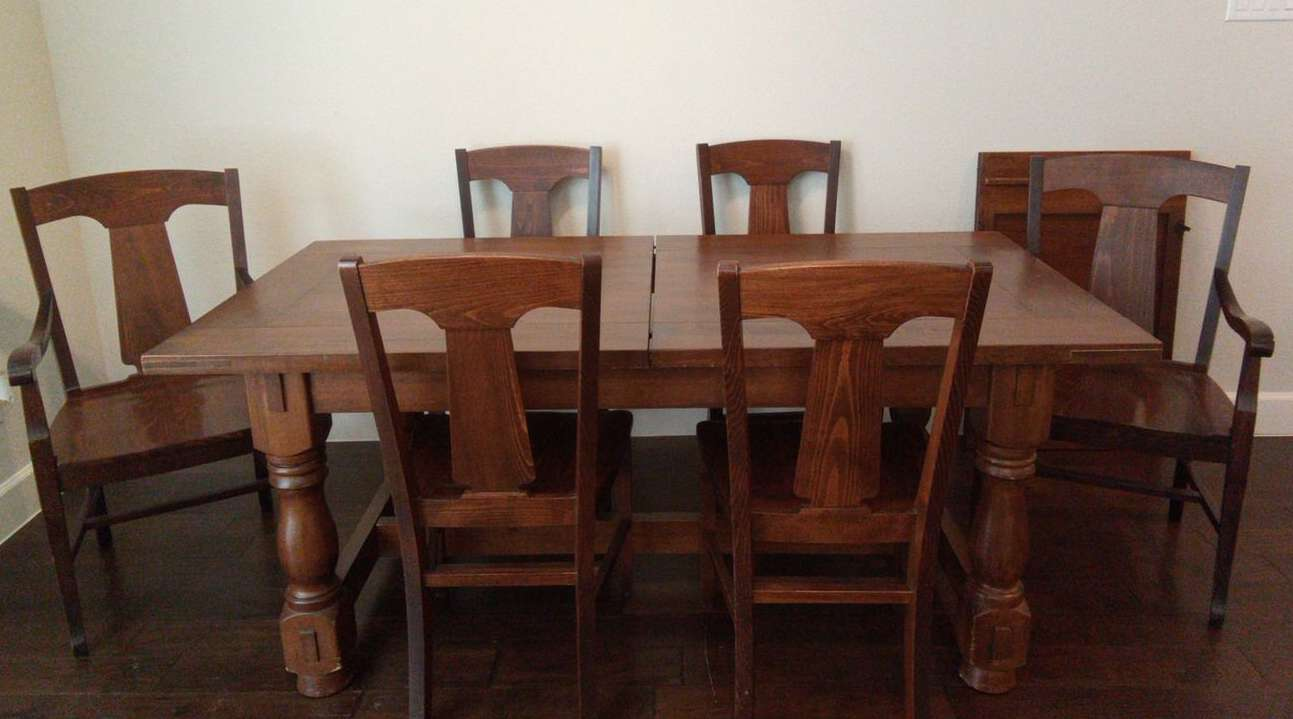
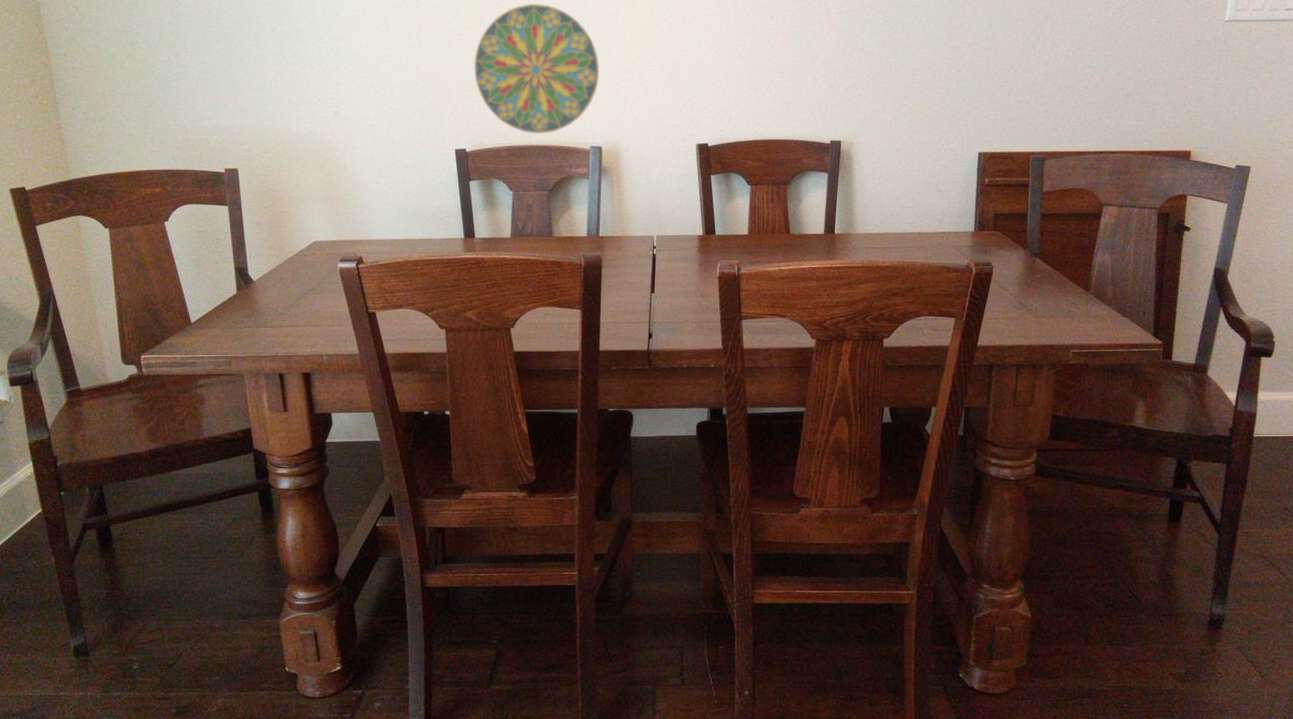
+ decorative plate (536, 69)
